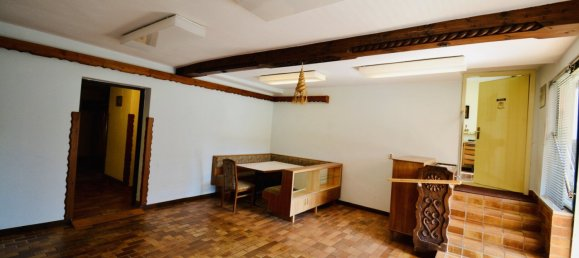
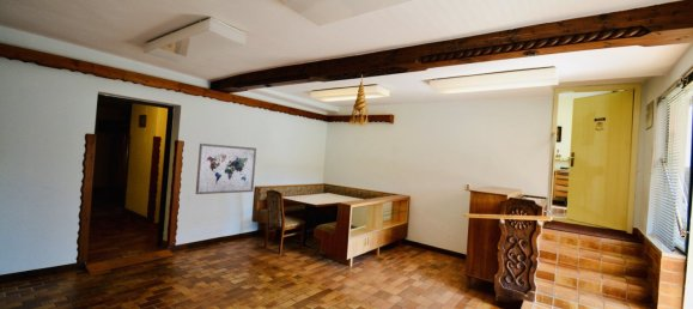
+ wall art (227, 169)
